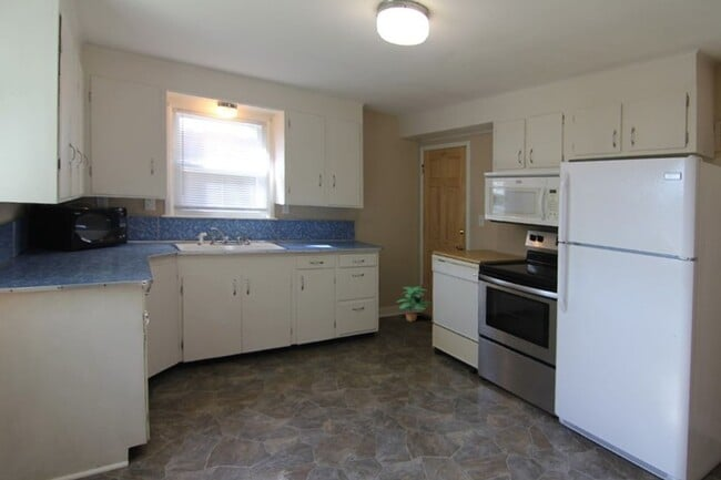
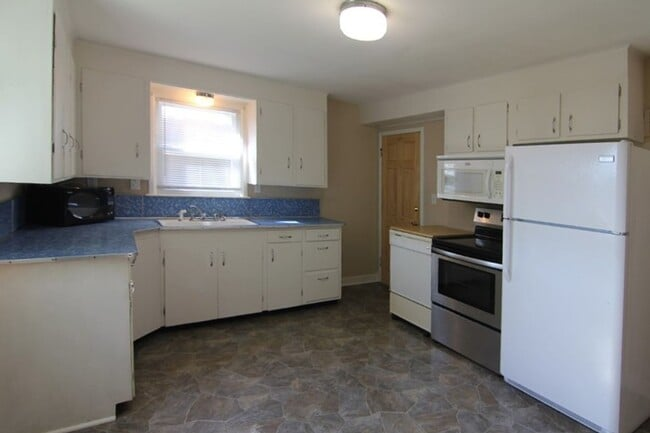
- potted plant (413, 304)
